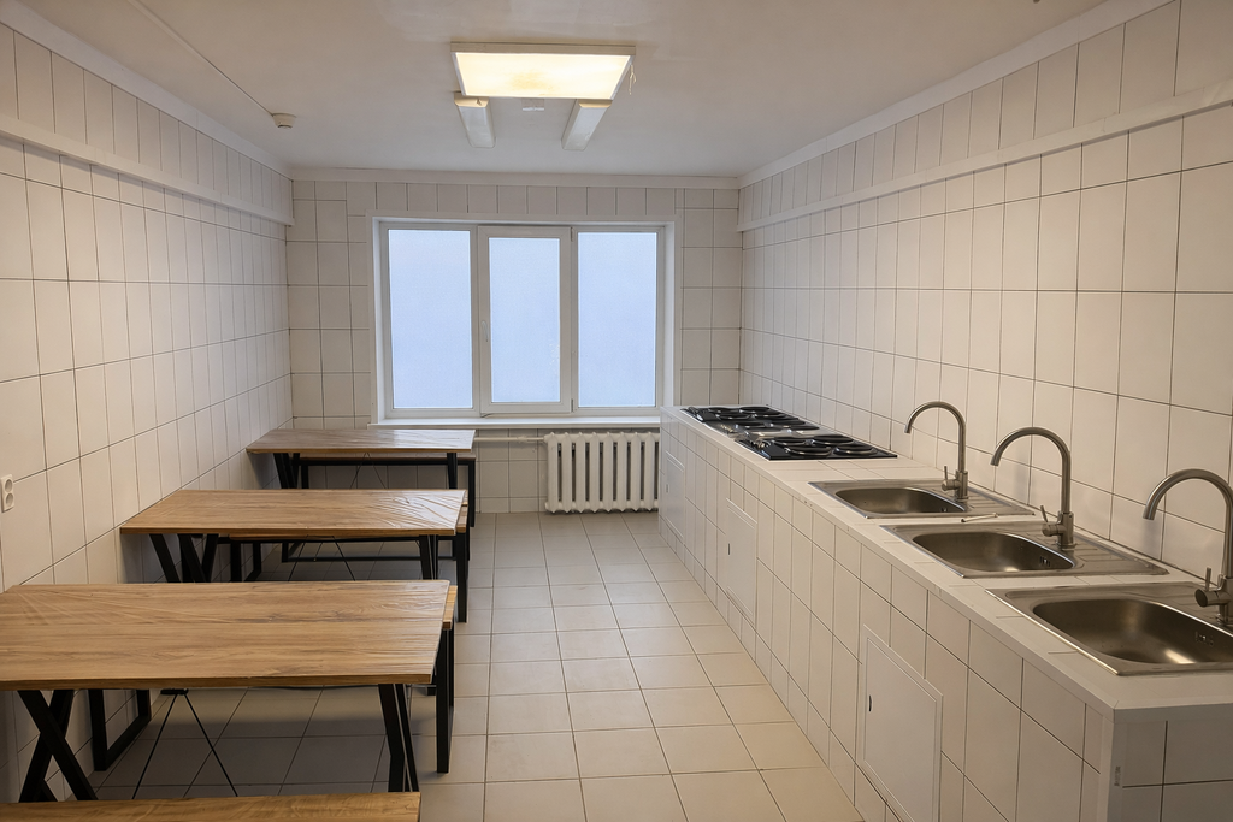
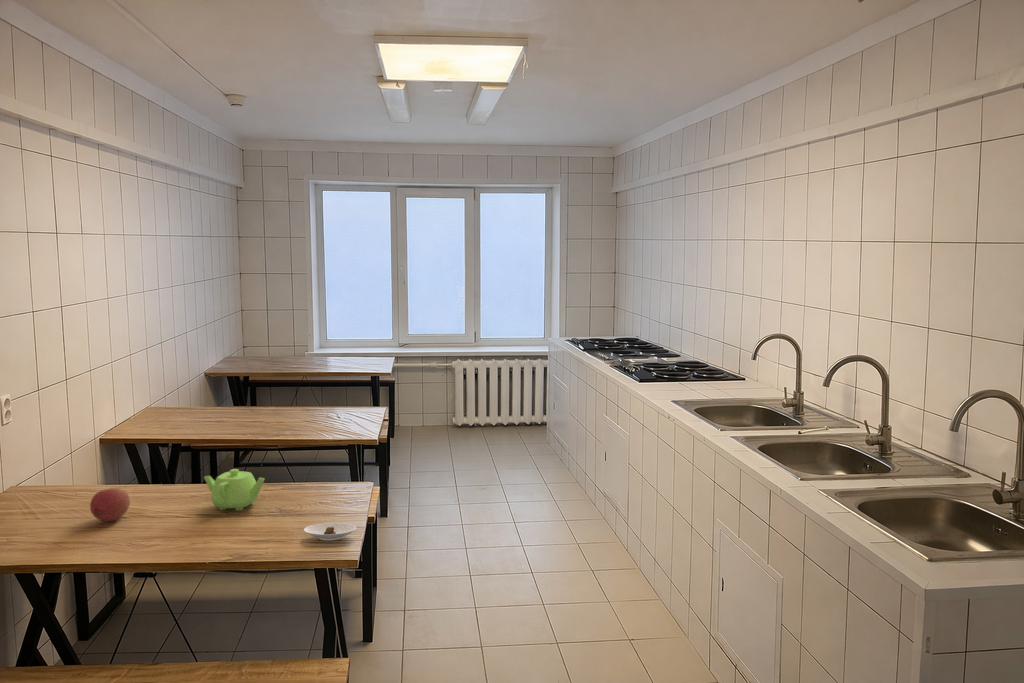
+ fruit (110, 504)
+ saucer (330, 532)
+ teapot (232, 489)
